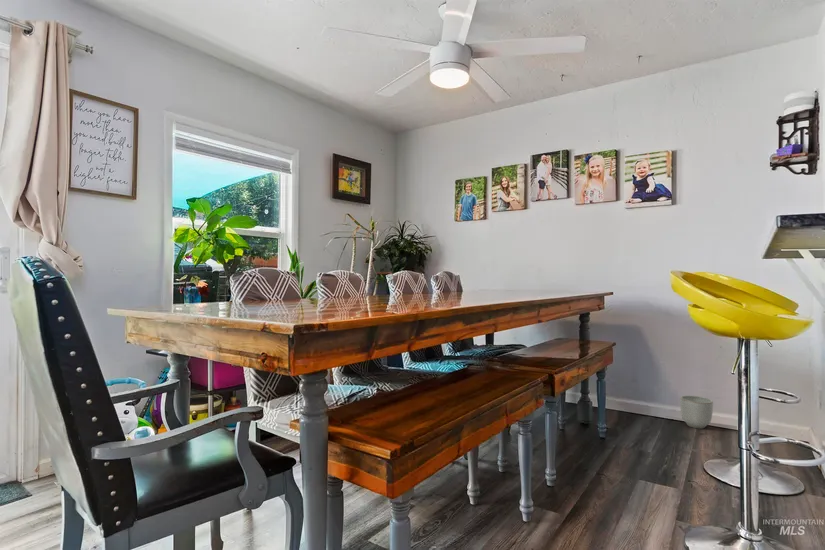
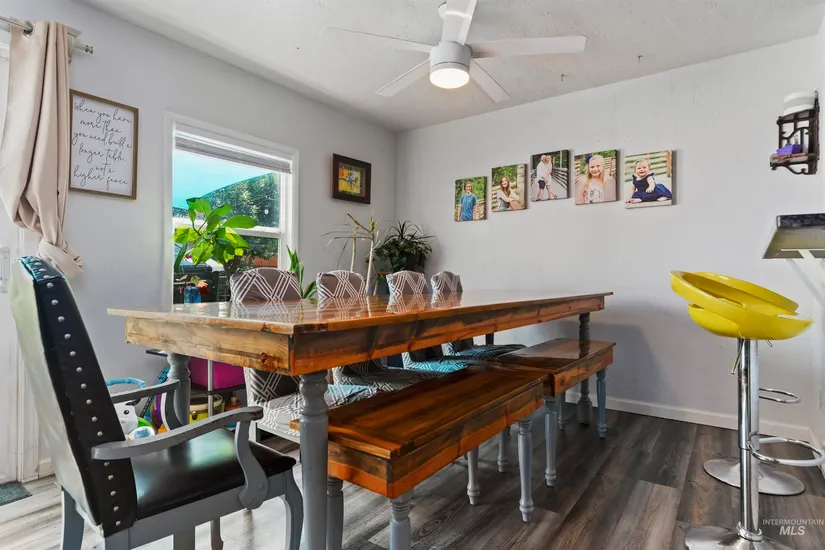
- planter (696, 412)
